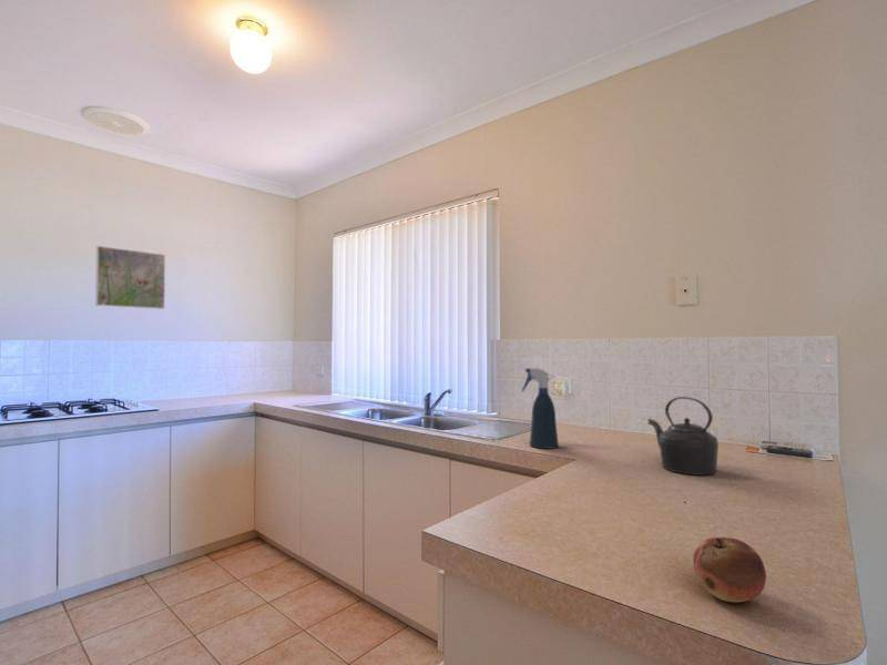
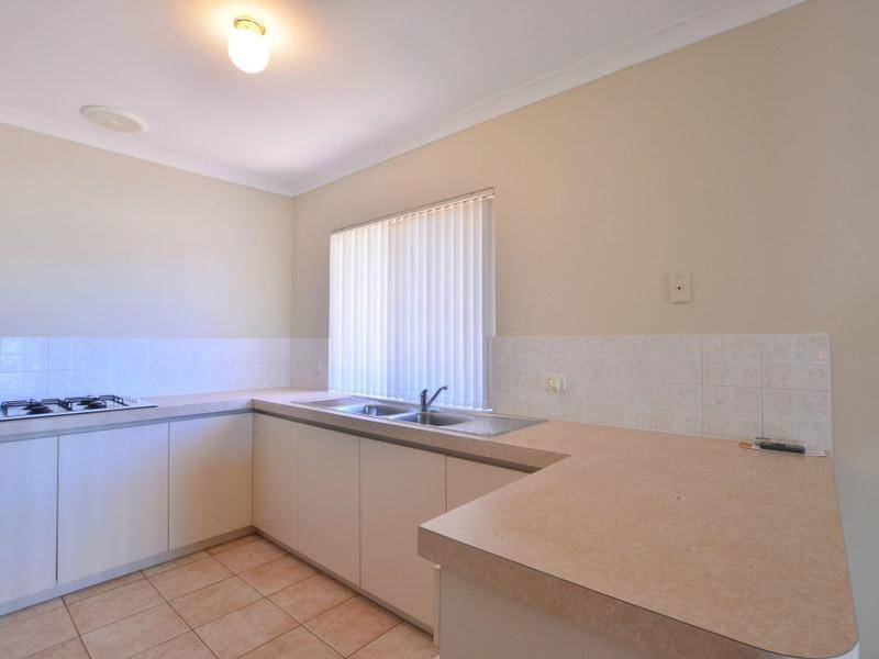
- kettle (676, 430)
- spray bottle (542, 406)
- fruit (727, 566)
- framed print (132, 278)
